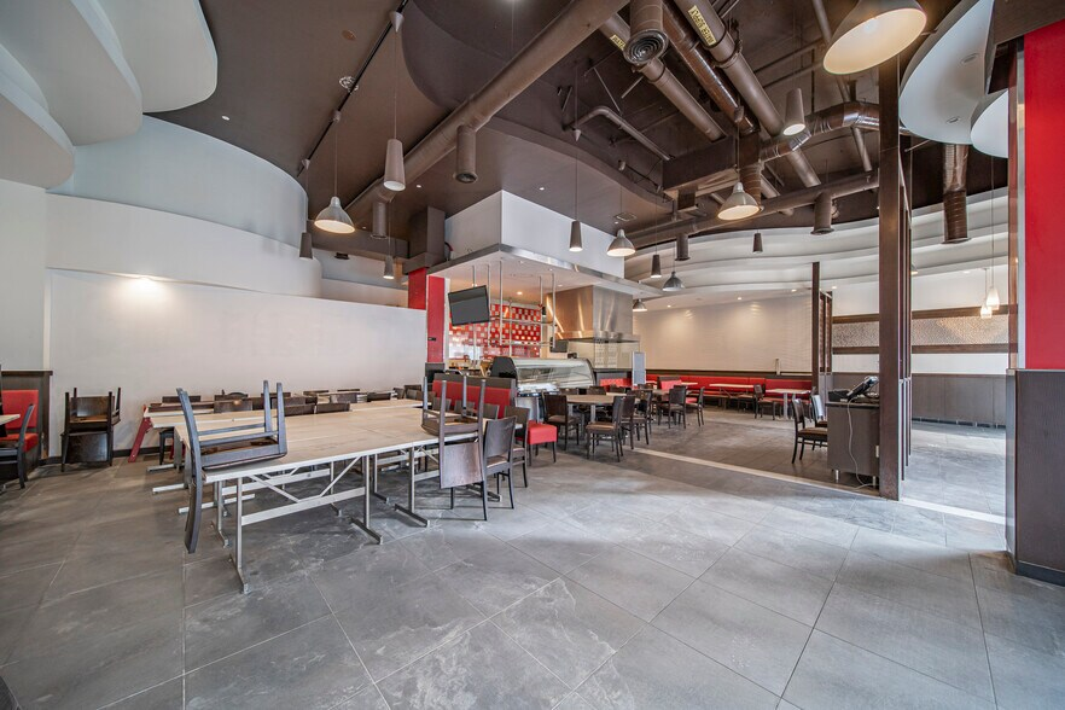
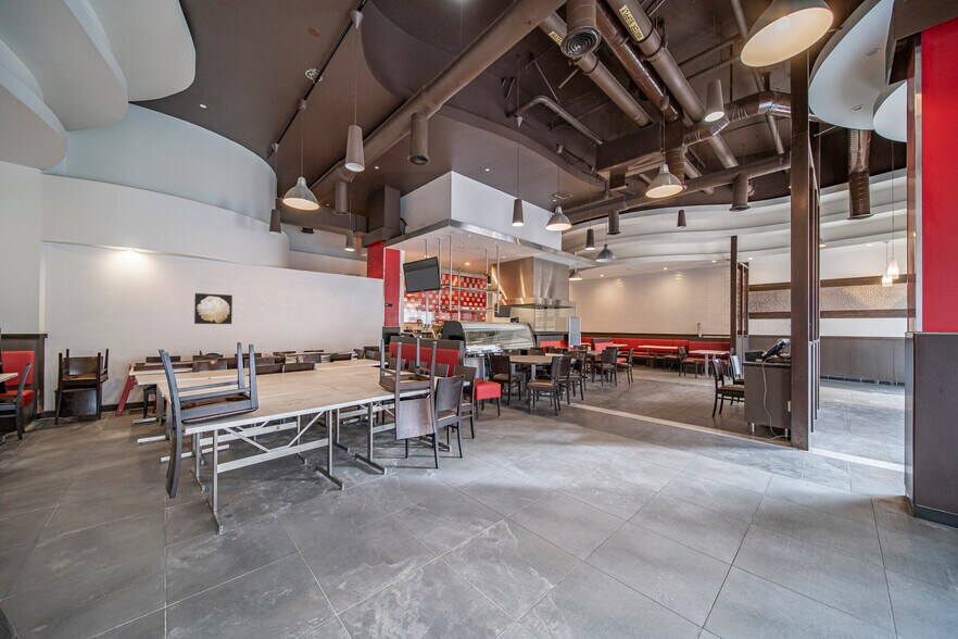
+ wall art (213, 309)
